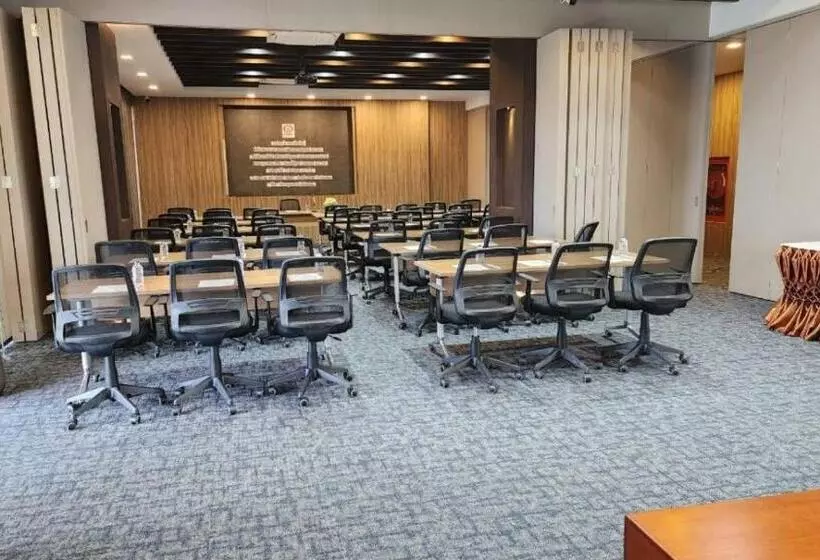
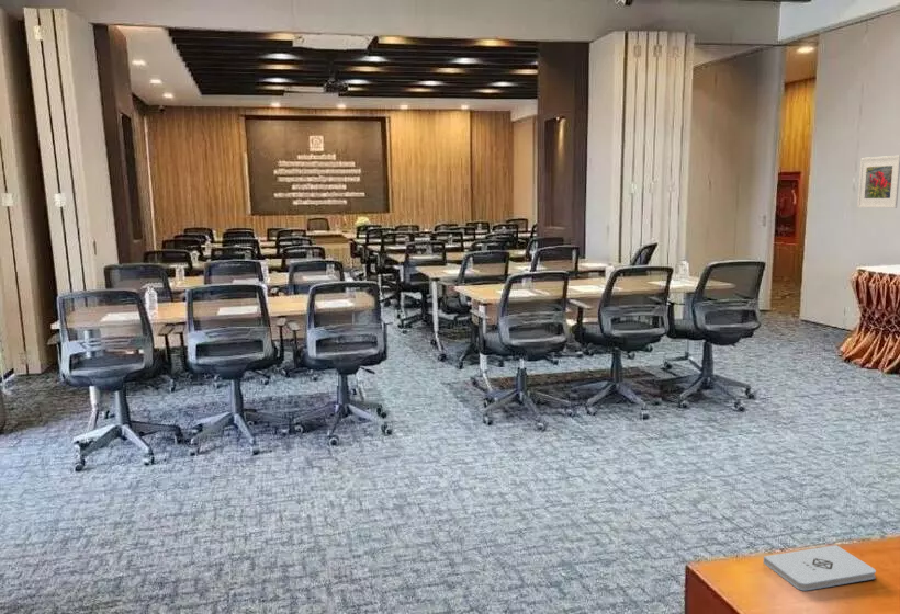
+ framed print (878, 182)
+ notepad (819, 567)
